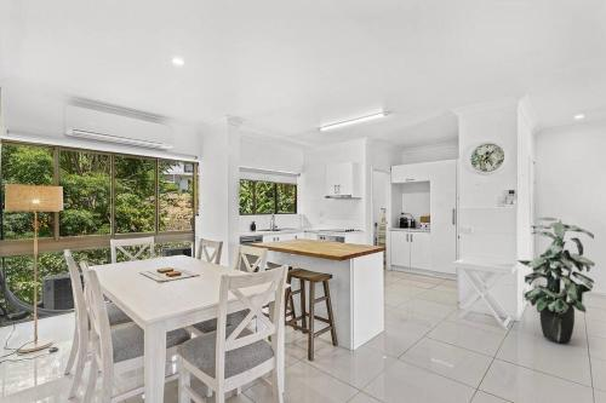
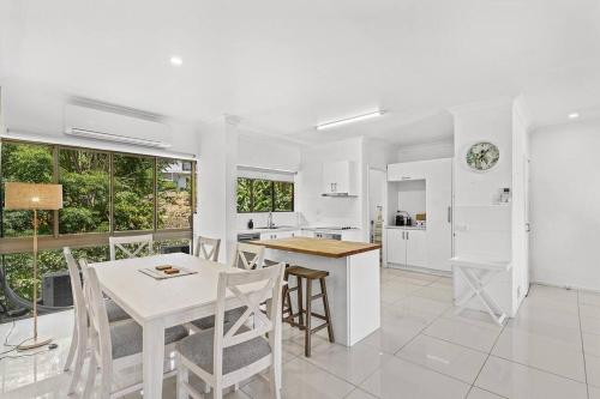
- indoor plant (553, 277)
